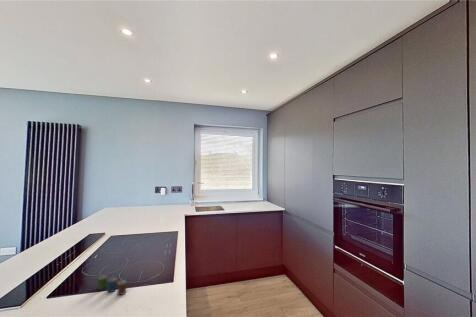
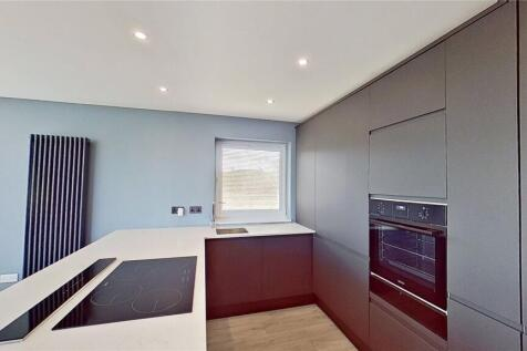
- cup (110, 281)
